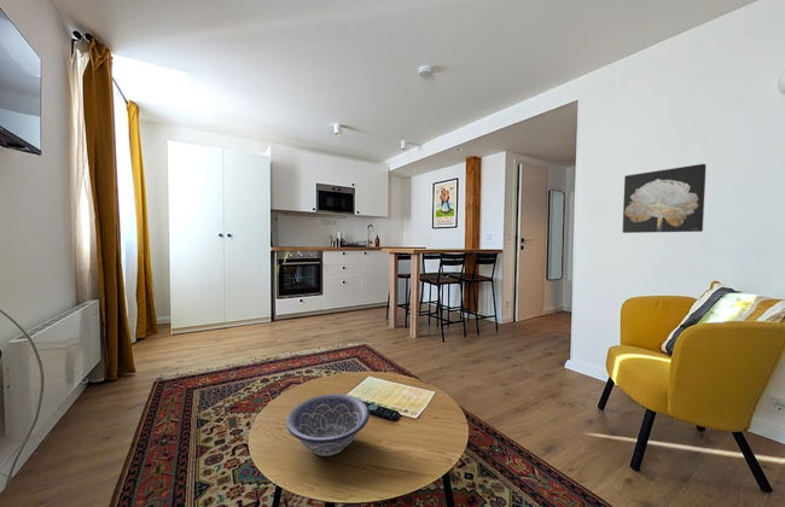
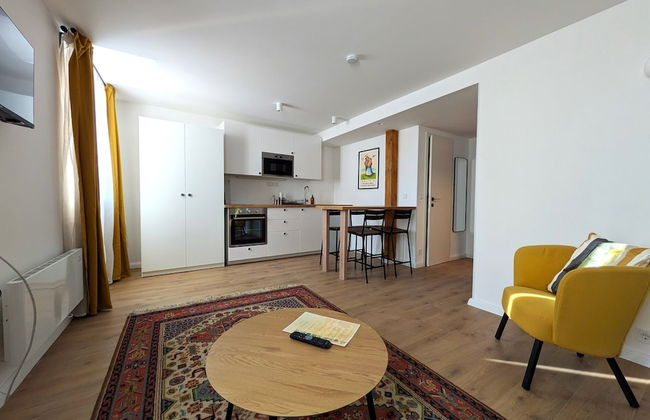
- wall art (661, 200)
- decorative bowl (328, 429)
